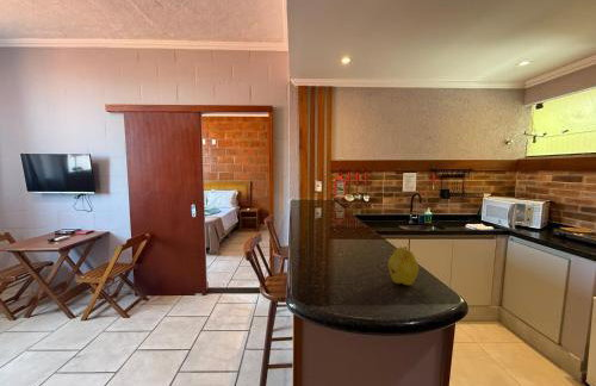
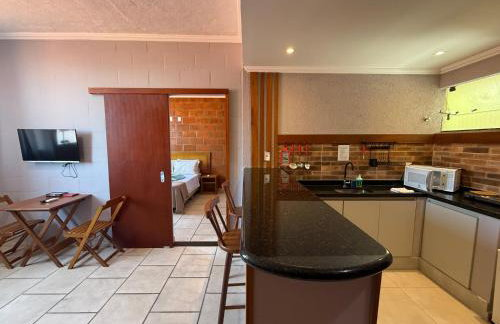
- fruit (403, 264)
